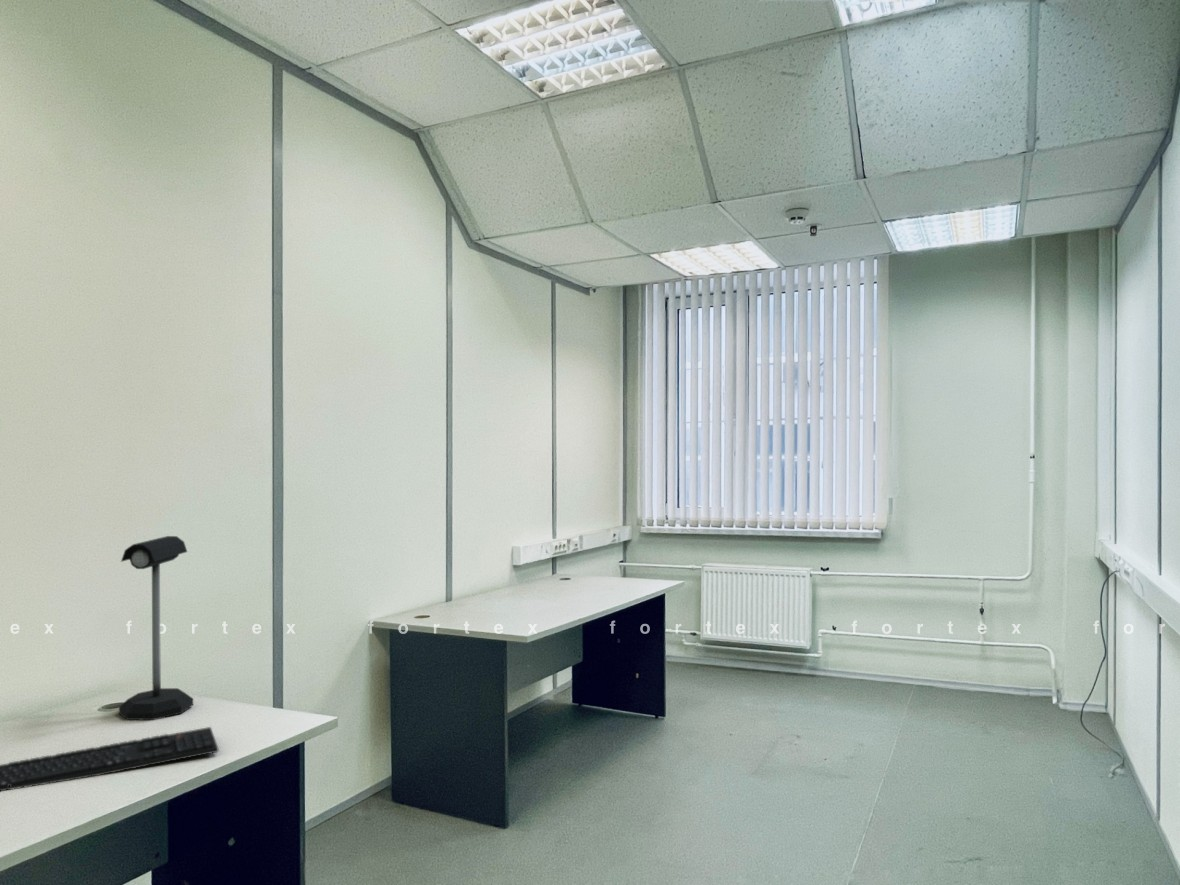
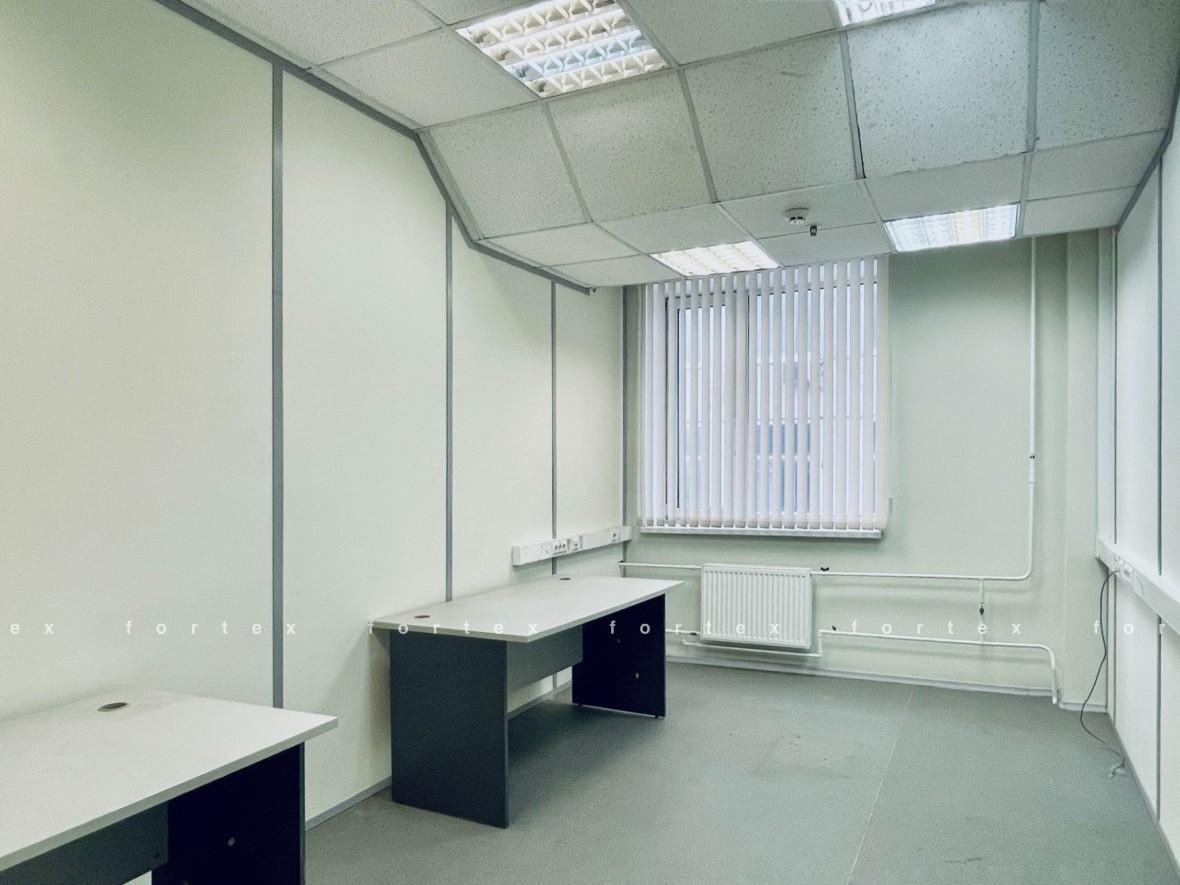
- mailbox (155, 625)
- keyboard (104, 757)
